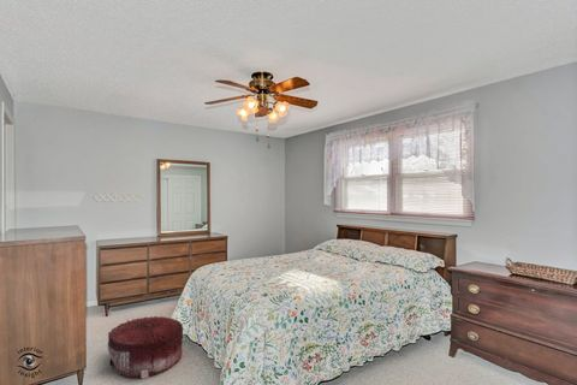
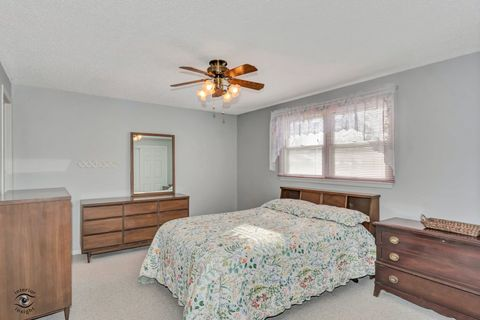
- pouf (145, 342)
